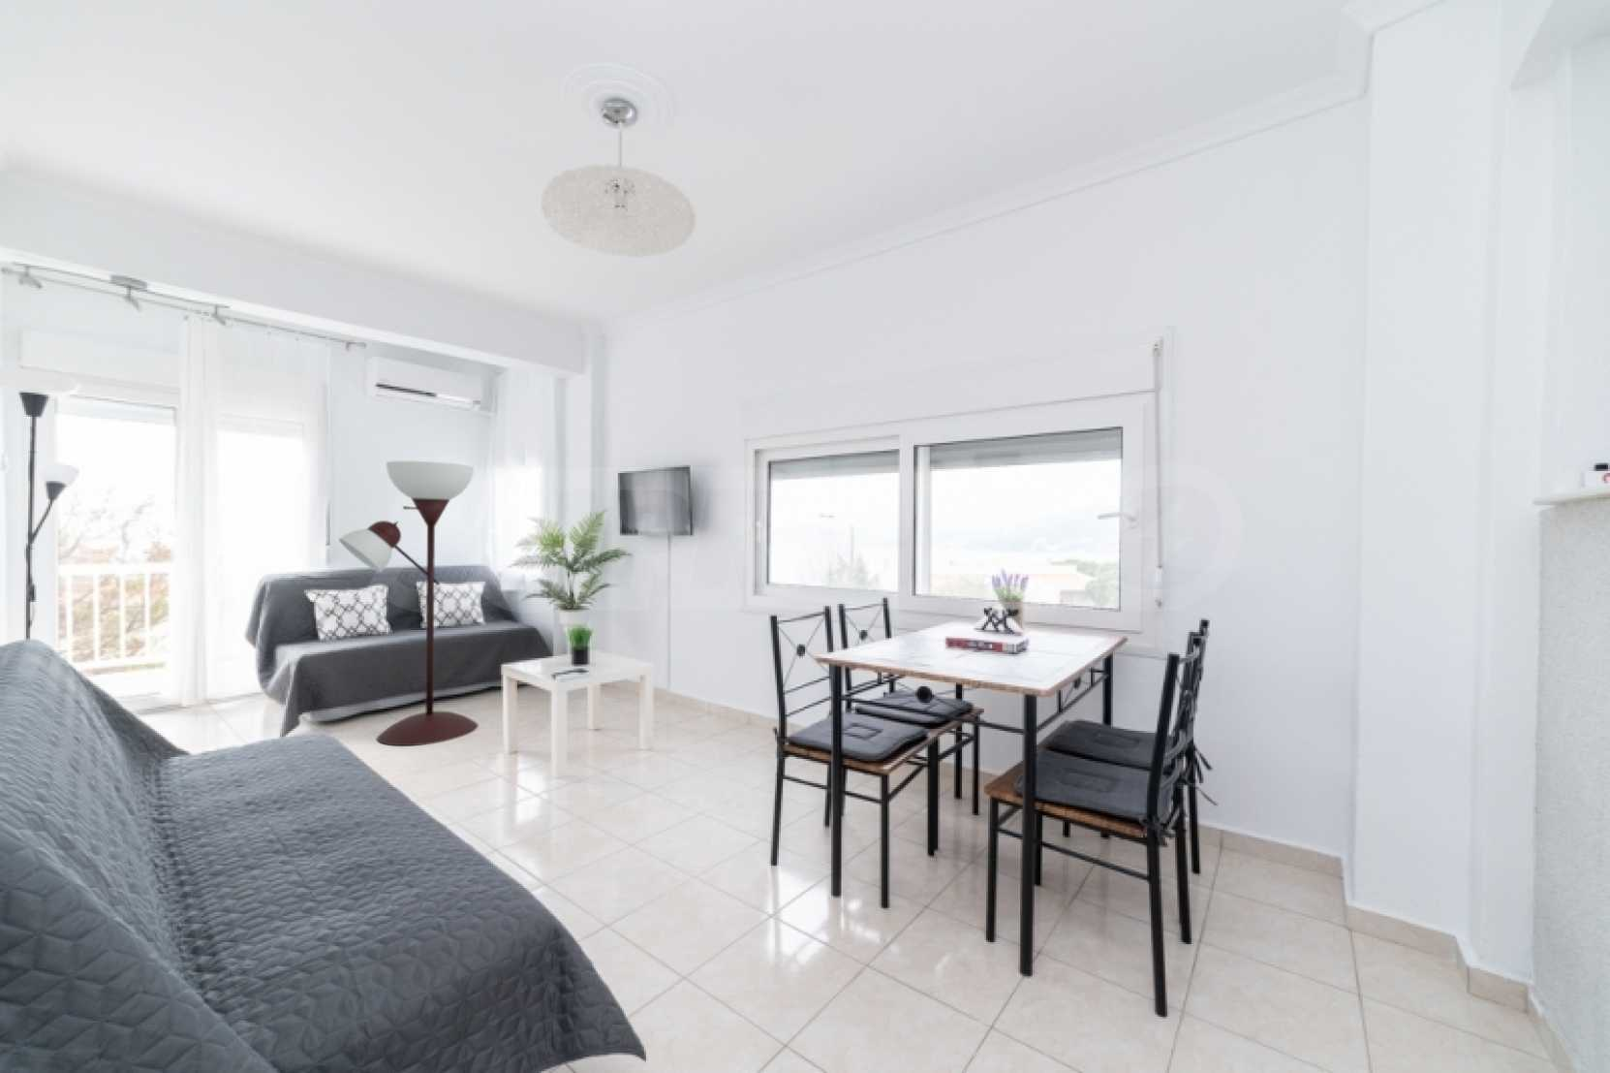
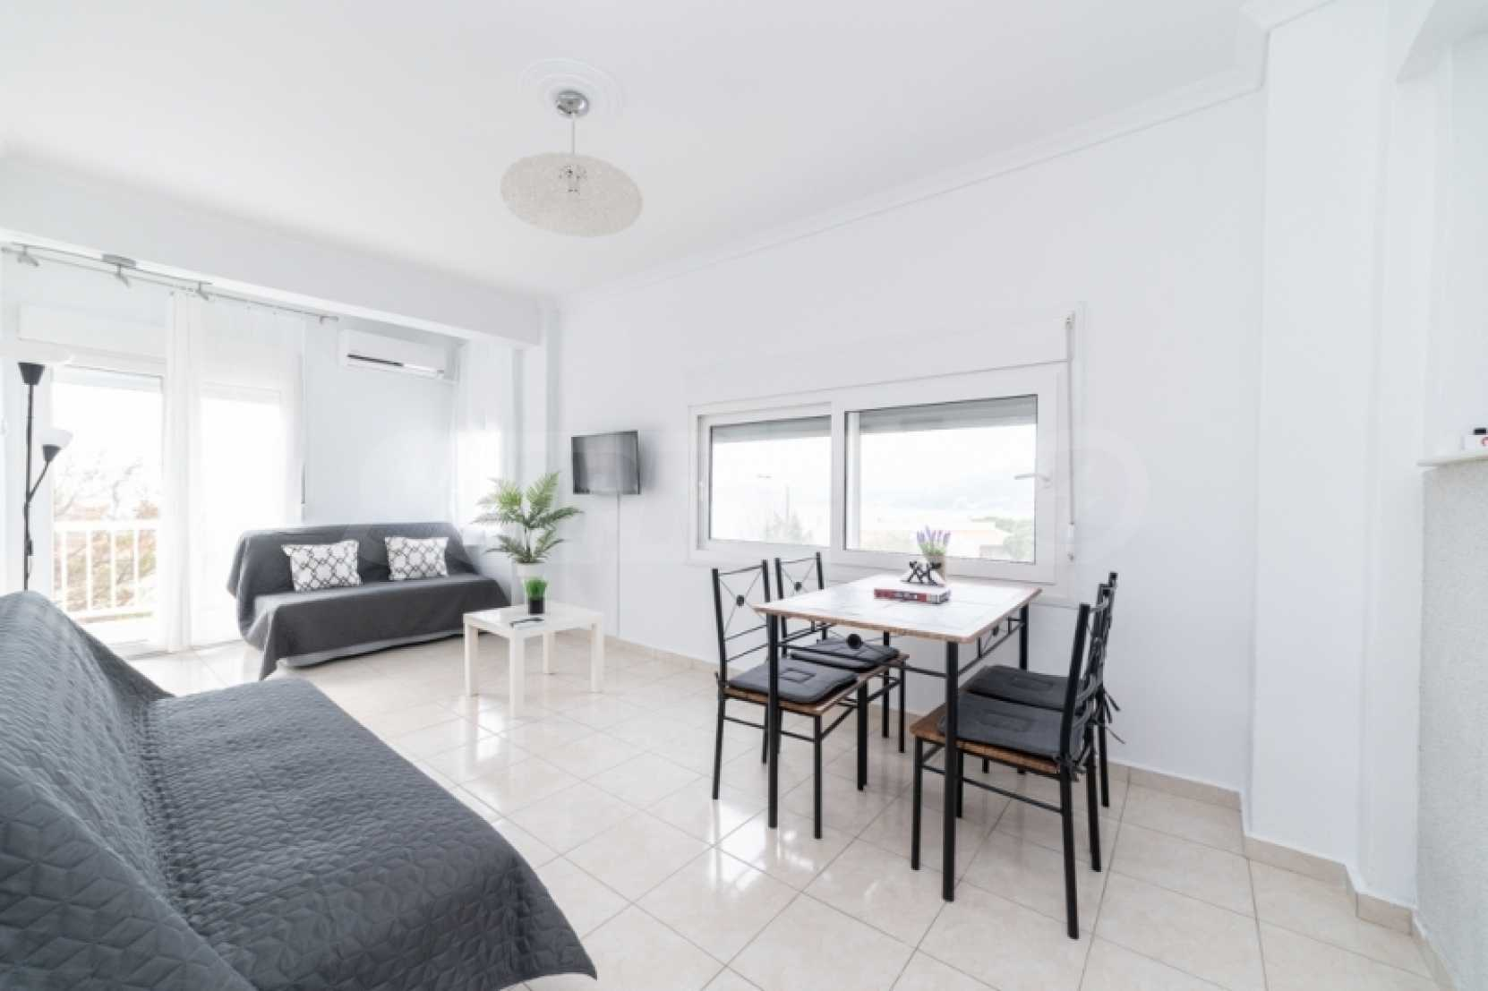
- floor lamp (426, 599)
